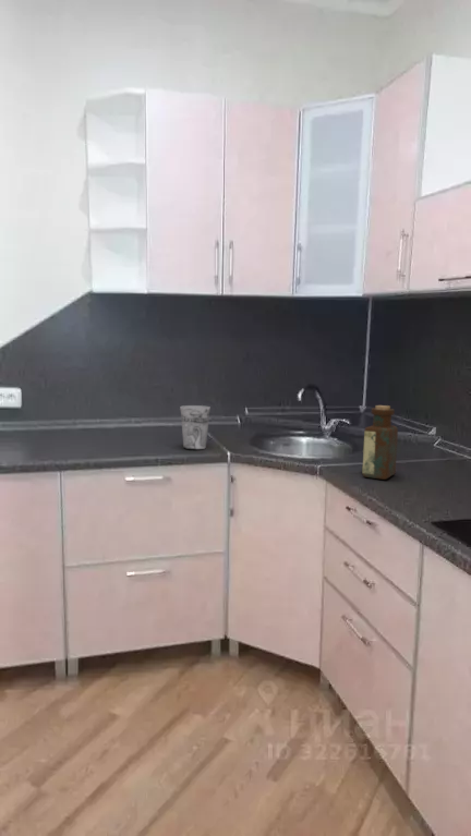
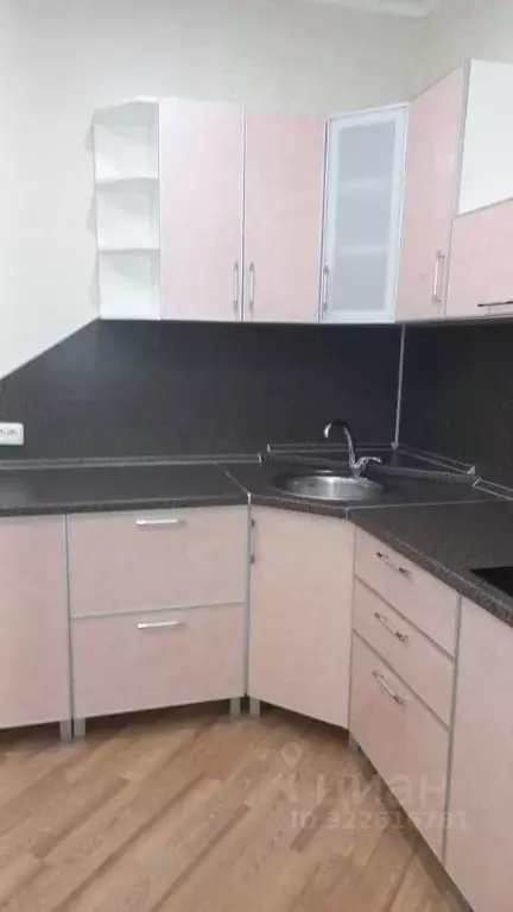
- bottle (381, 440)
- cup (194, 427)
